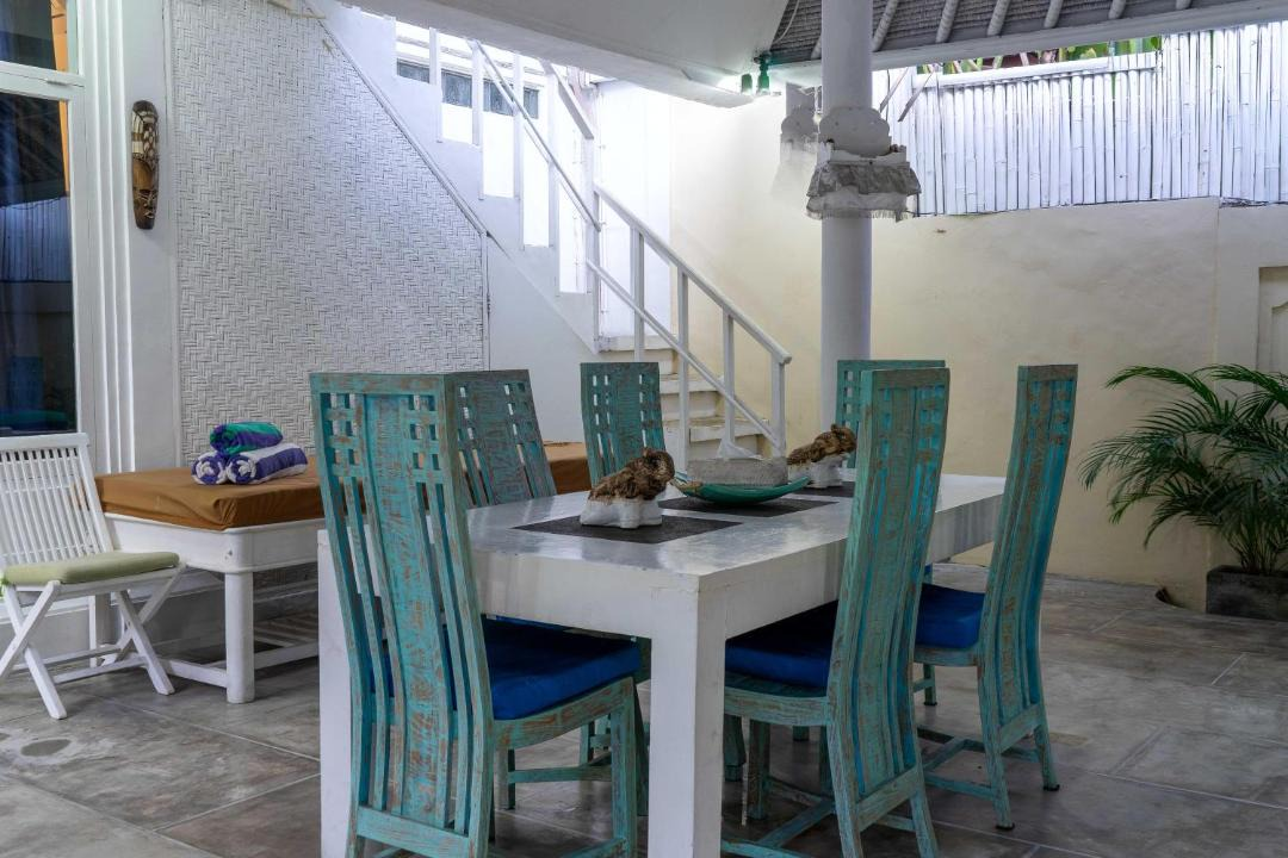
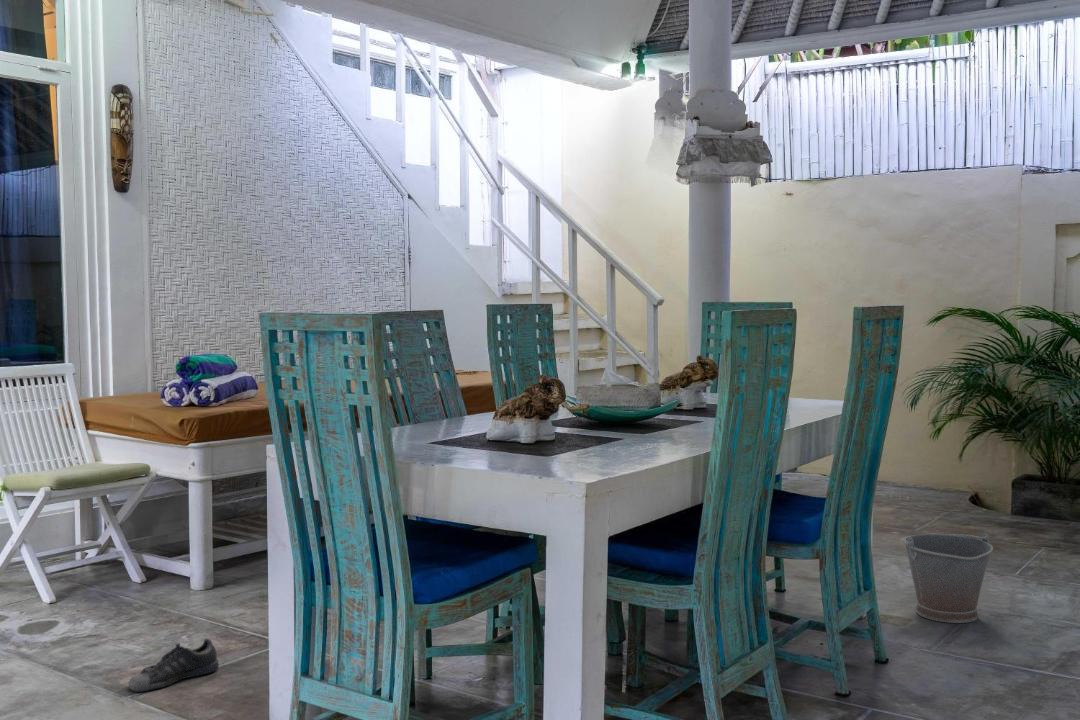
+ shoe (174, 659)
+ bucket (948, 575)
